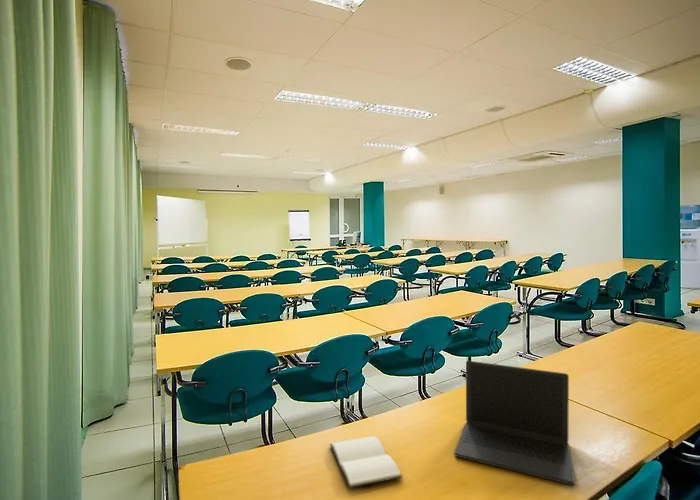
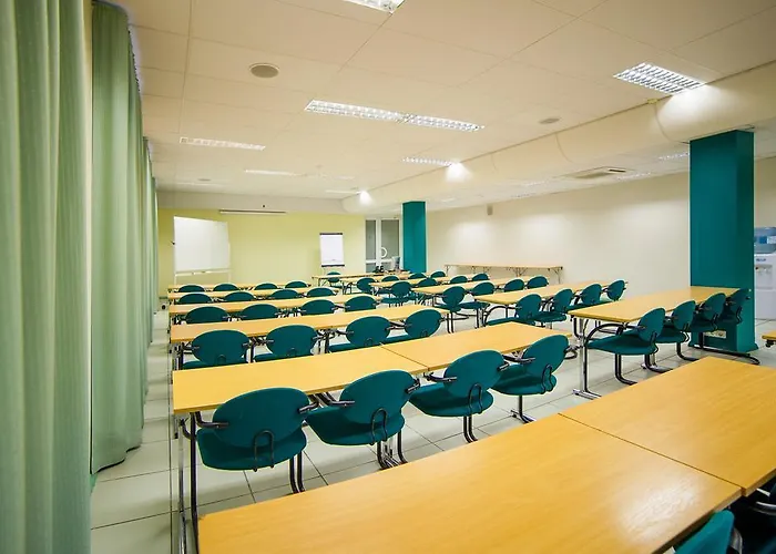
- book (363, 457)
- laptop (512, 413)
